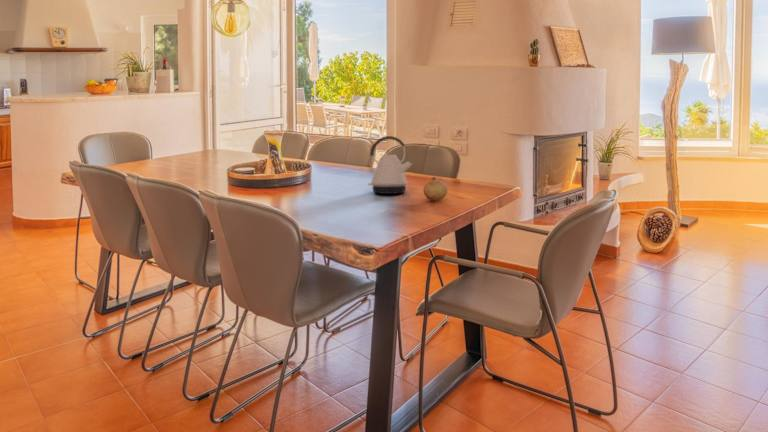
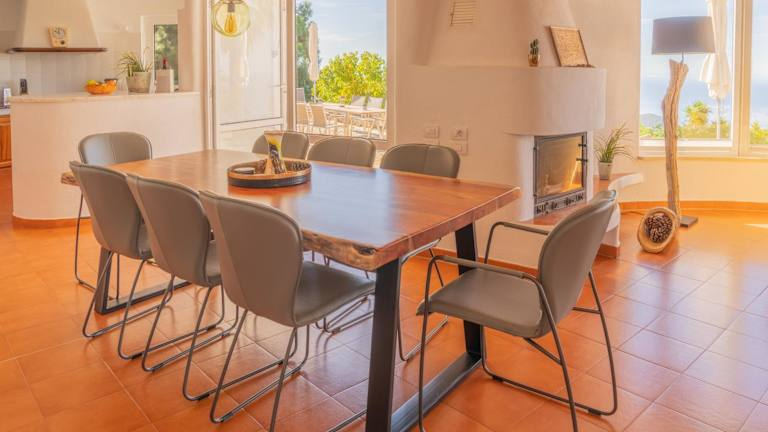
- kettle (390, 164)
- fruit (435, 188)
